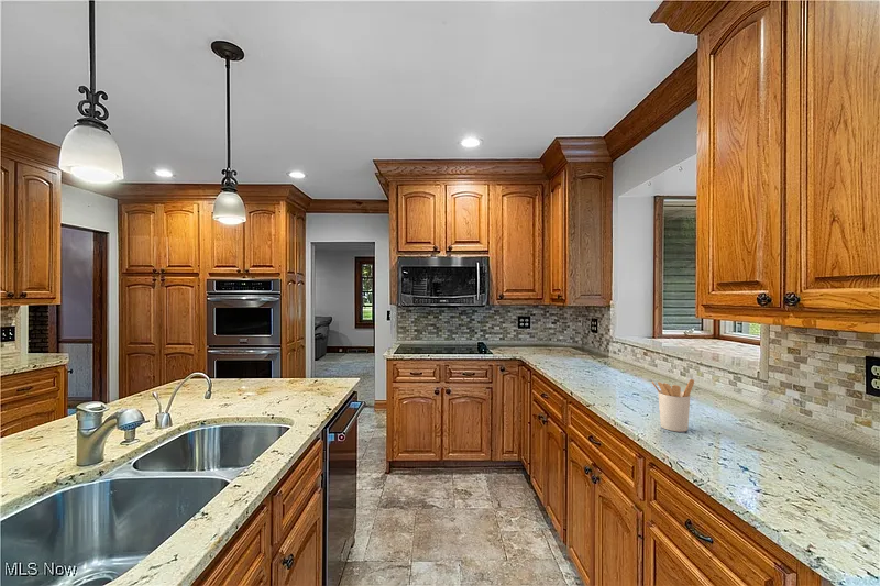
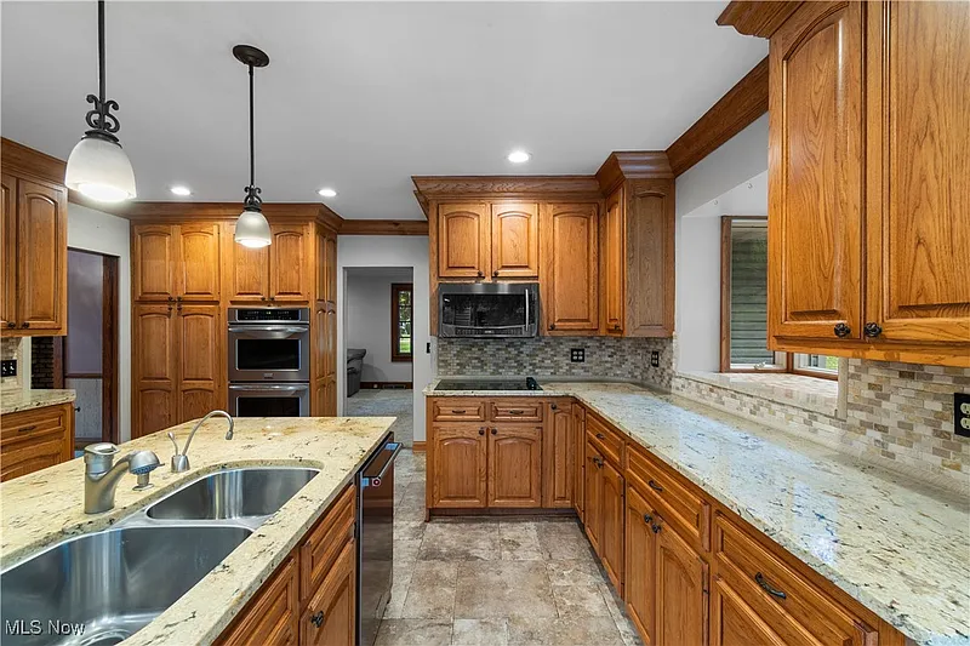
- utensil holder (672, 403)
